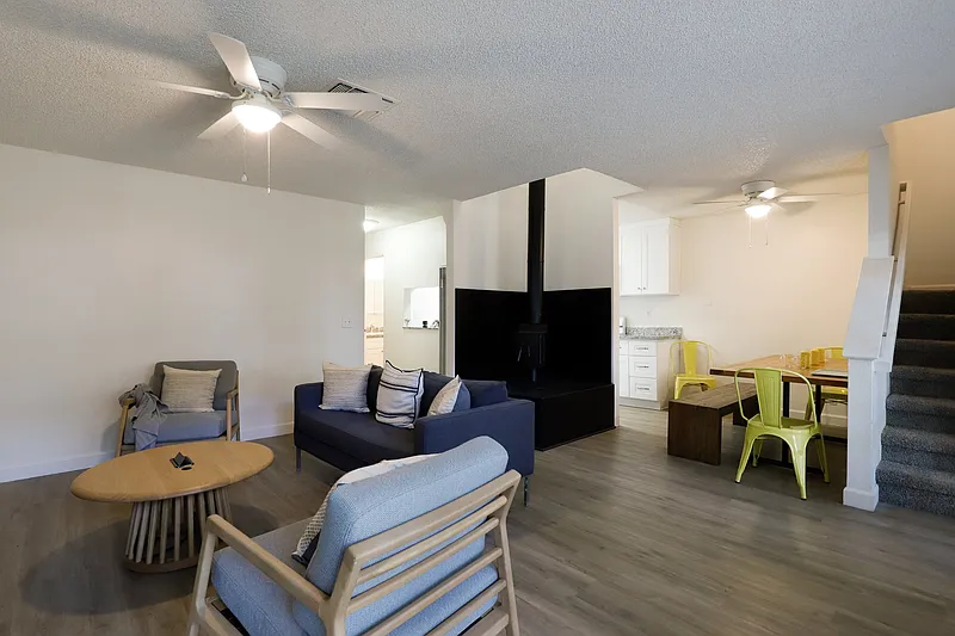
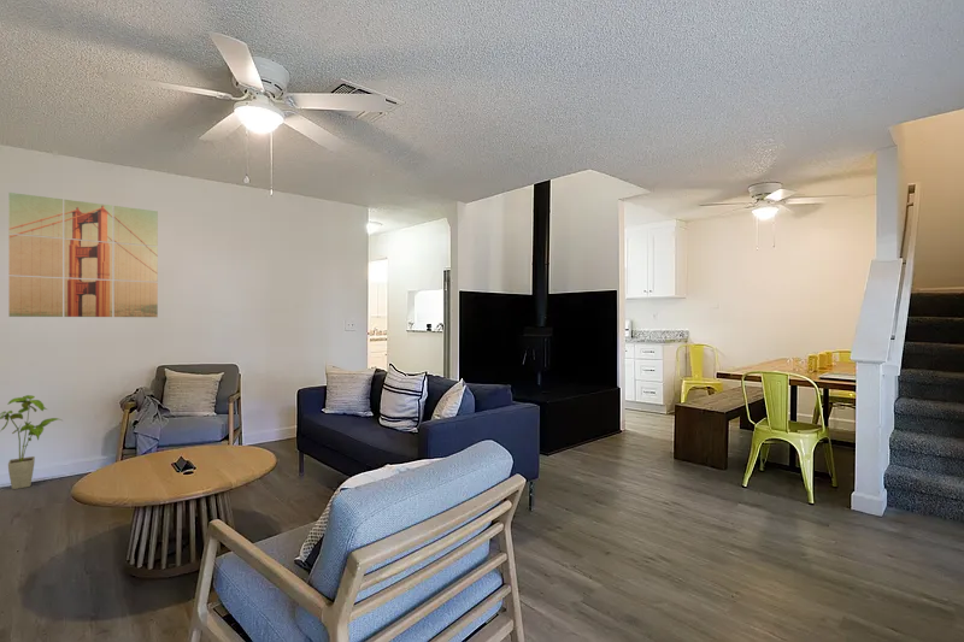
+ house plant (30, 440)
+ wall art (88, 259)
